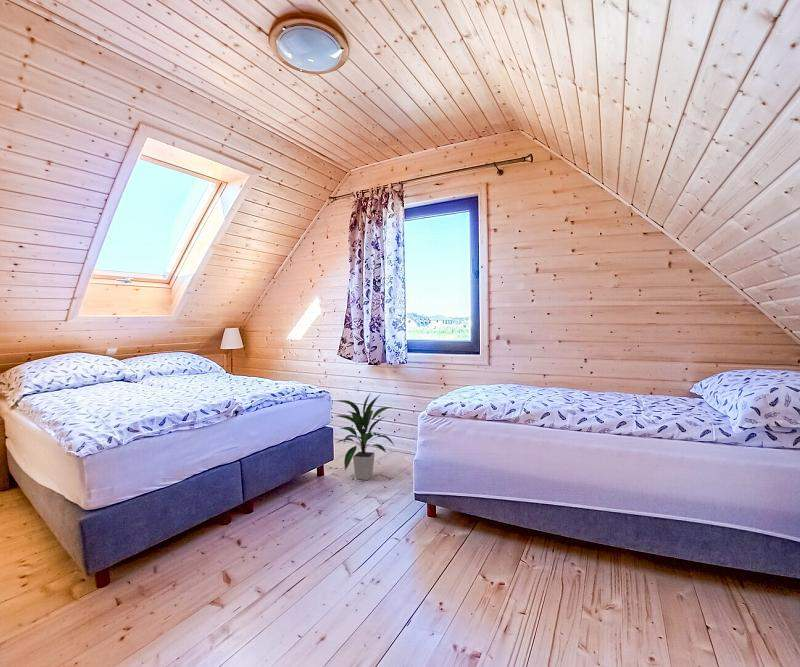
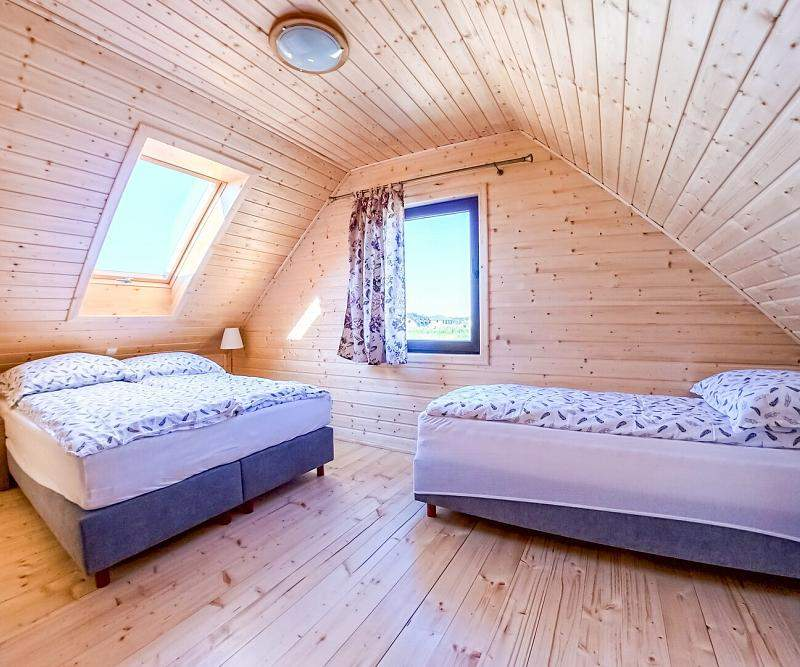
- indoor plant (361, 434)
